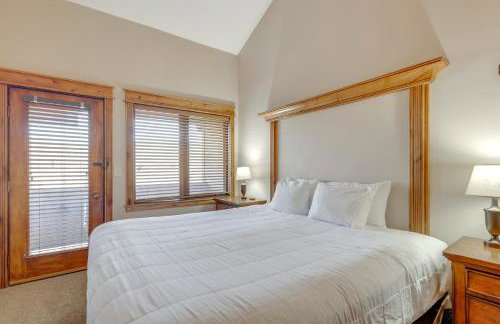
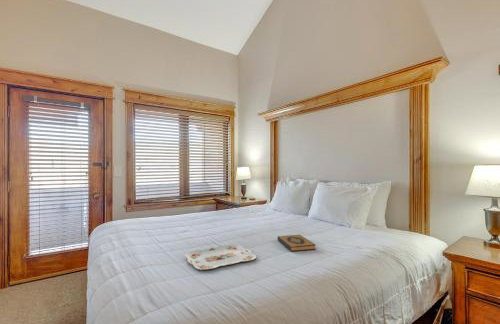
+ serving tray (220, 256)
+ hardback book (295, 242)
